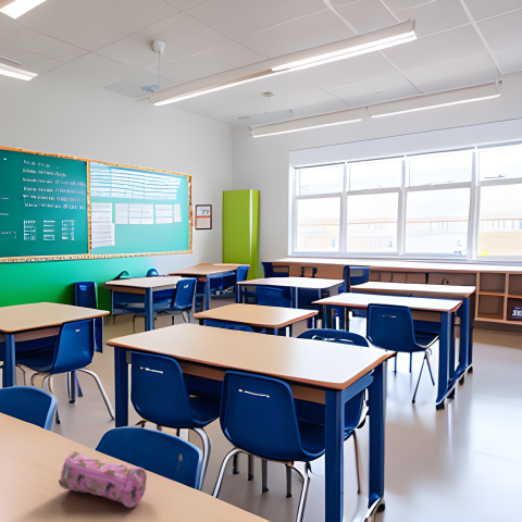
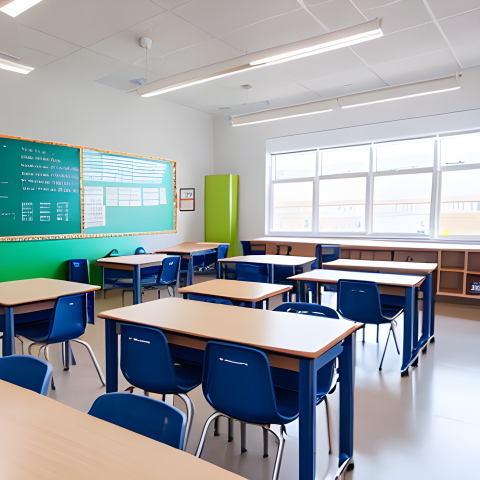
- pencil case (103, 477)
